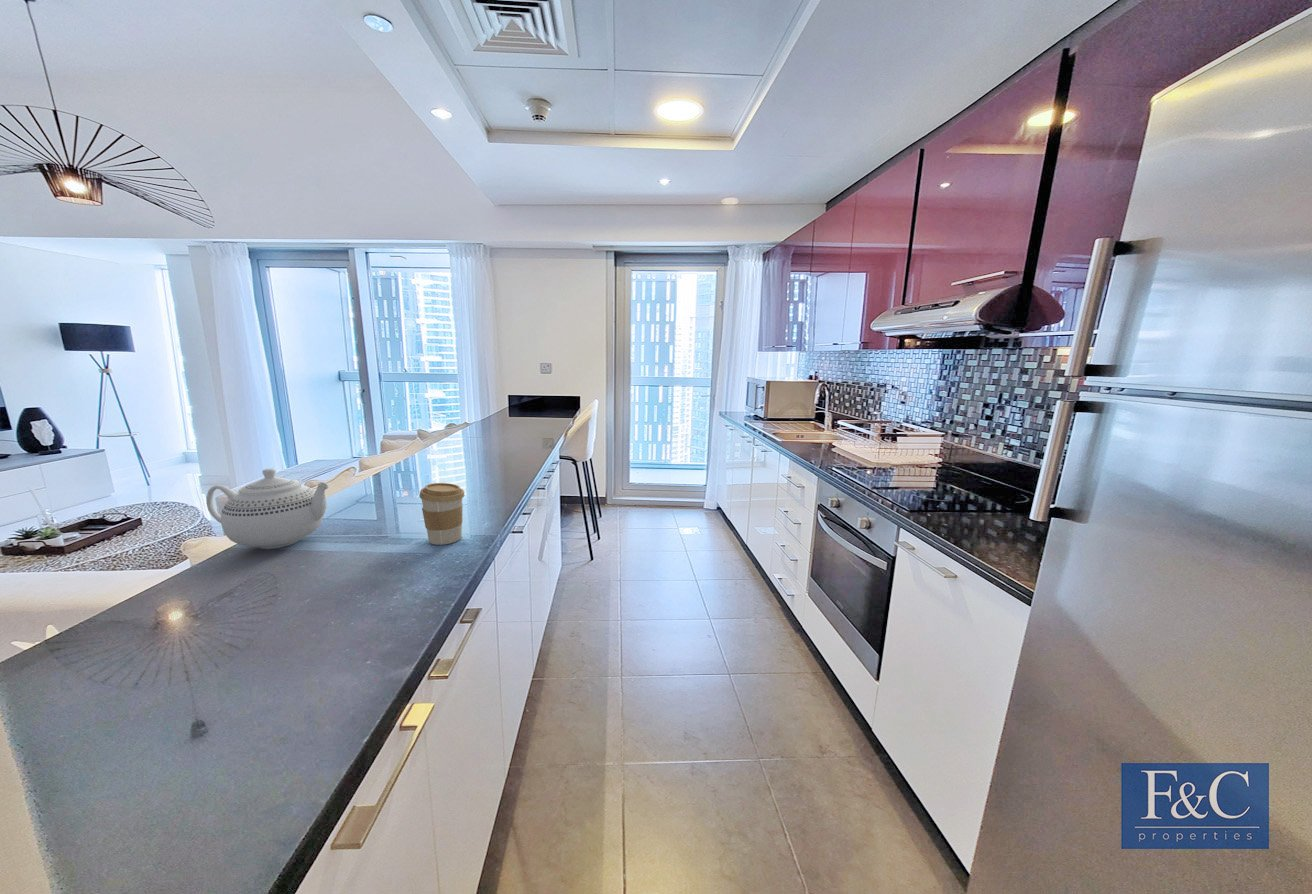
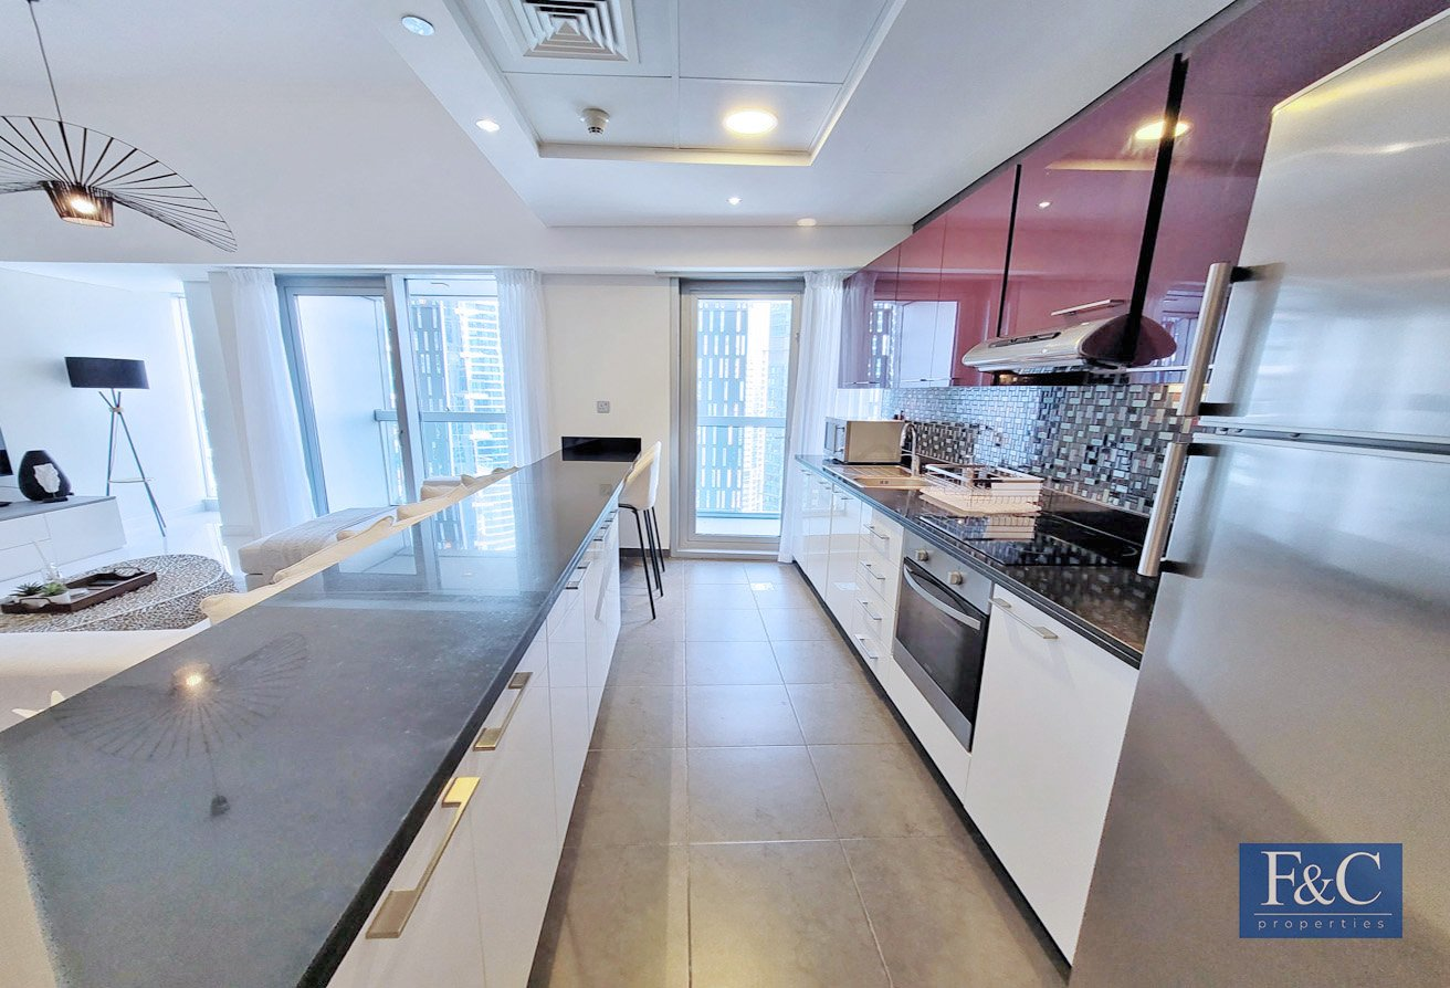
- teapot (272, 506)
- coffee cup (443, 512)
